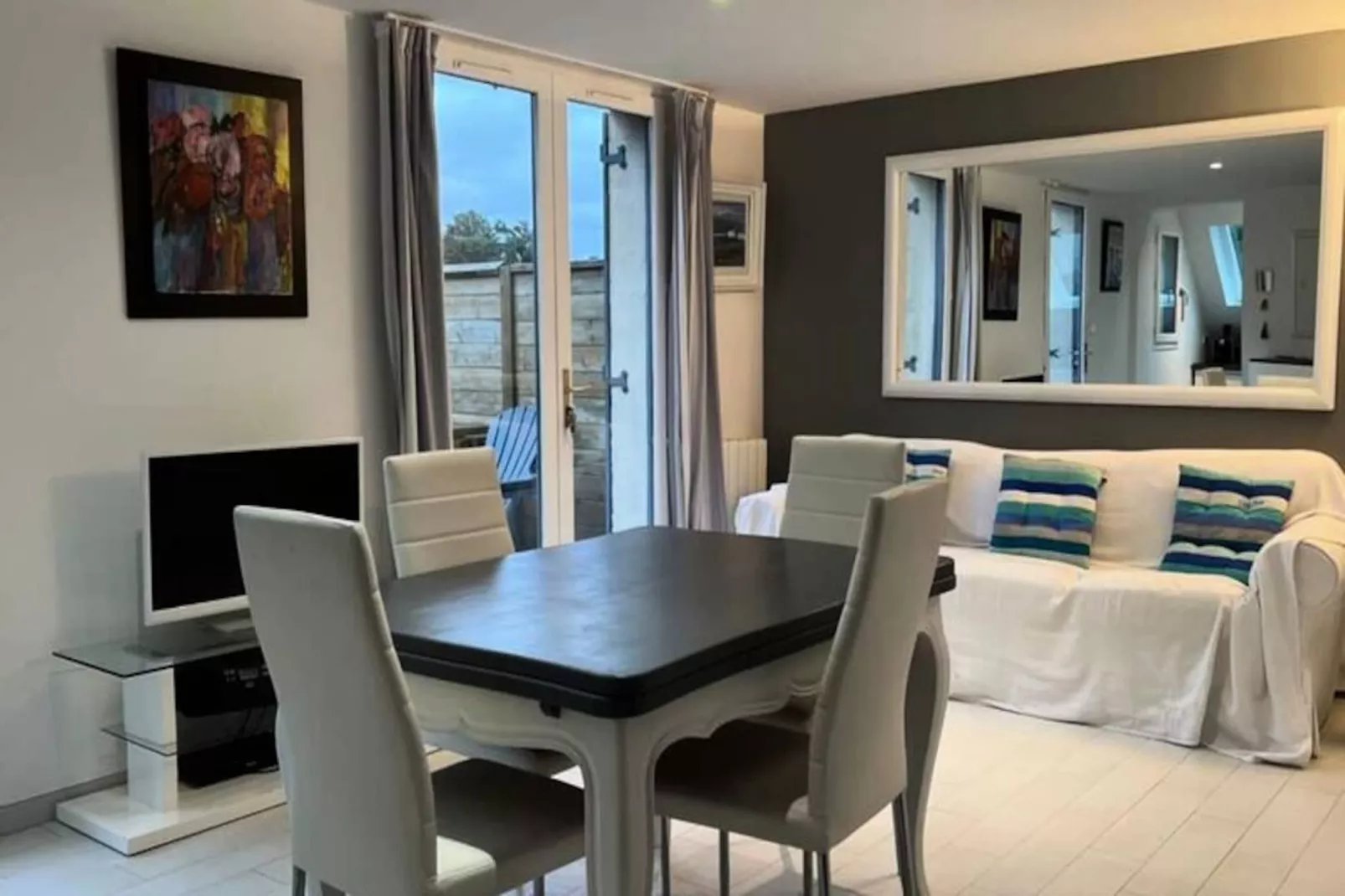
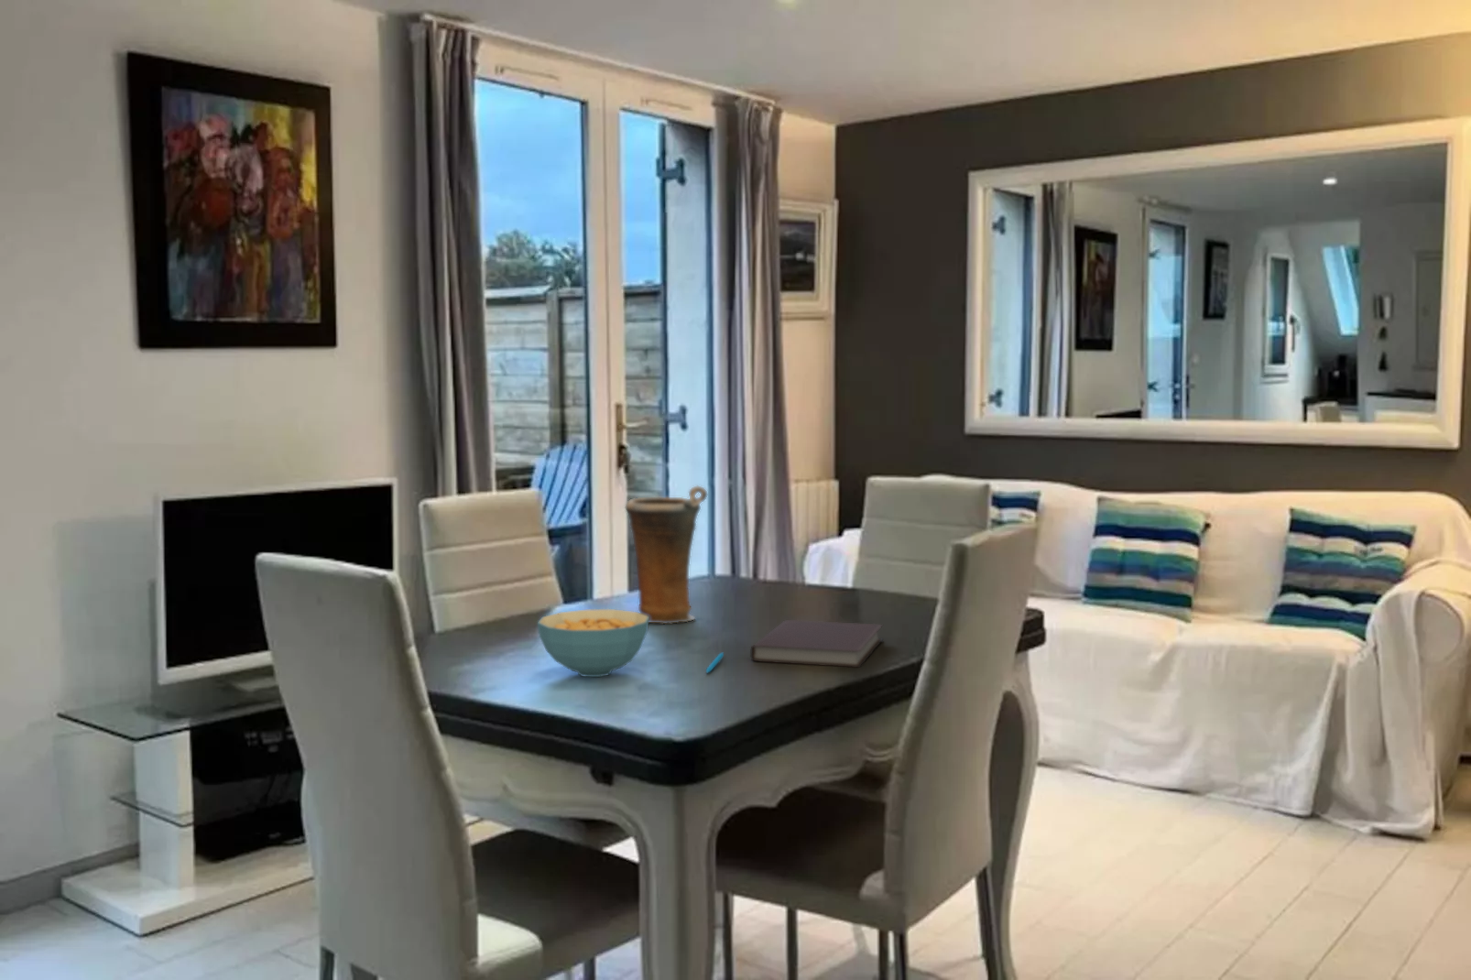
+ pen (714, 662)
+ notebook (819, 642)
+ cereal bowl (594, 645)
+ vase (665, 551)
